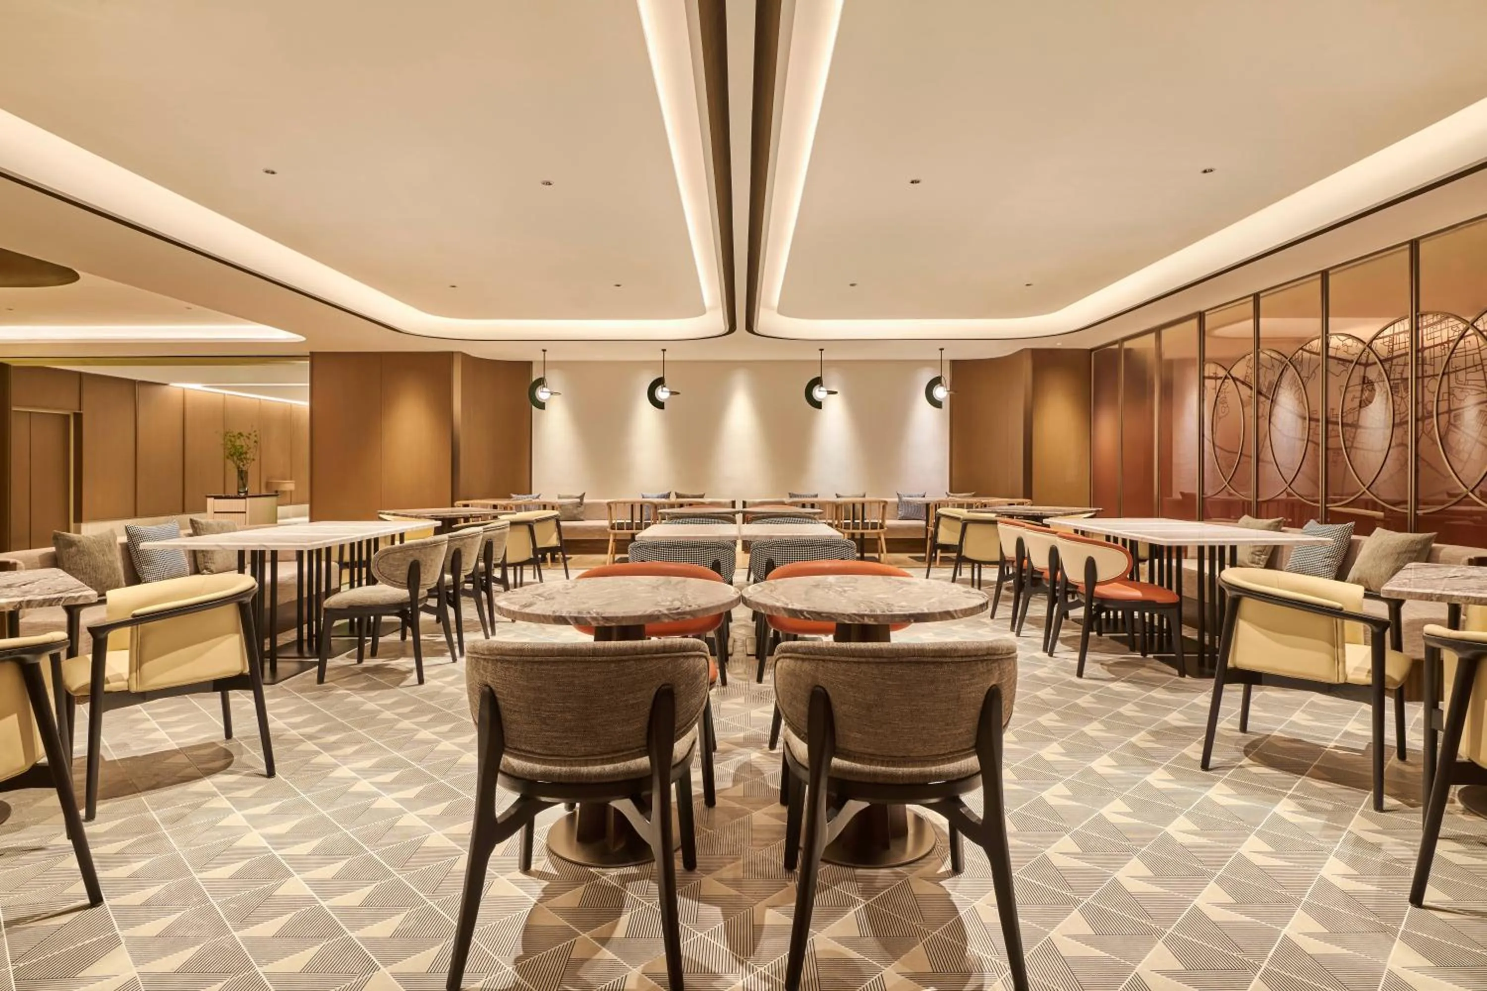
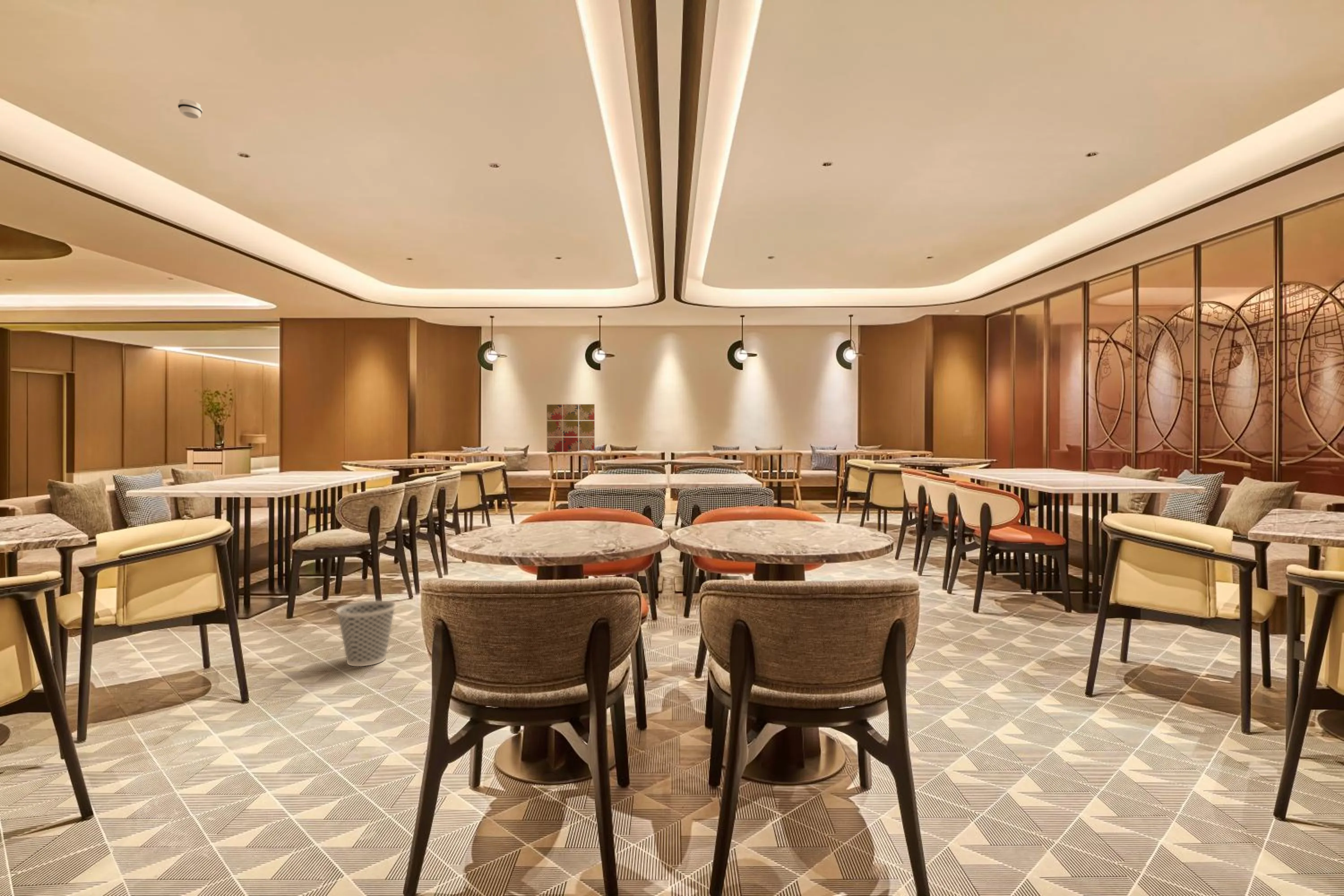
+ smoke detector (190, 109)
+ wall art (570, 429)
+ wastebasket (366, 633)
